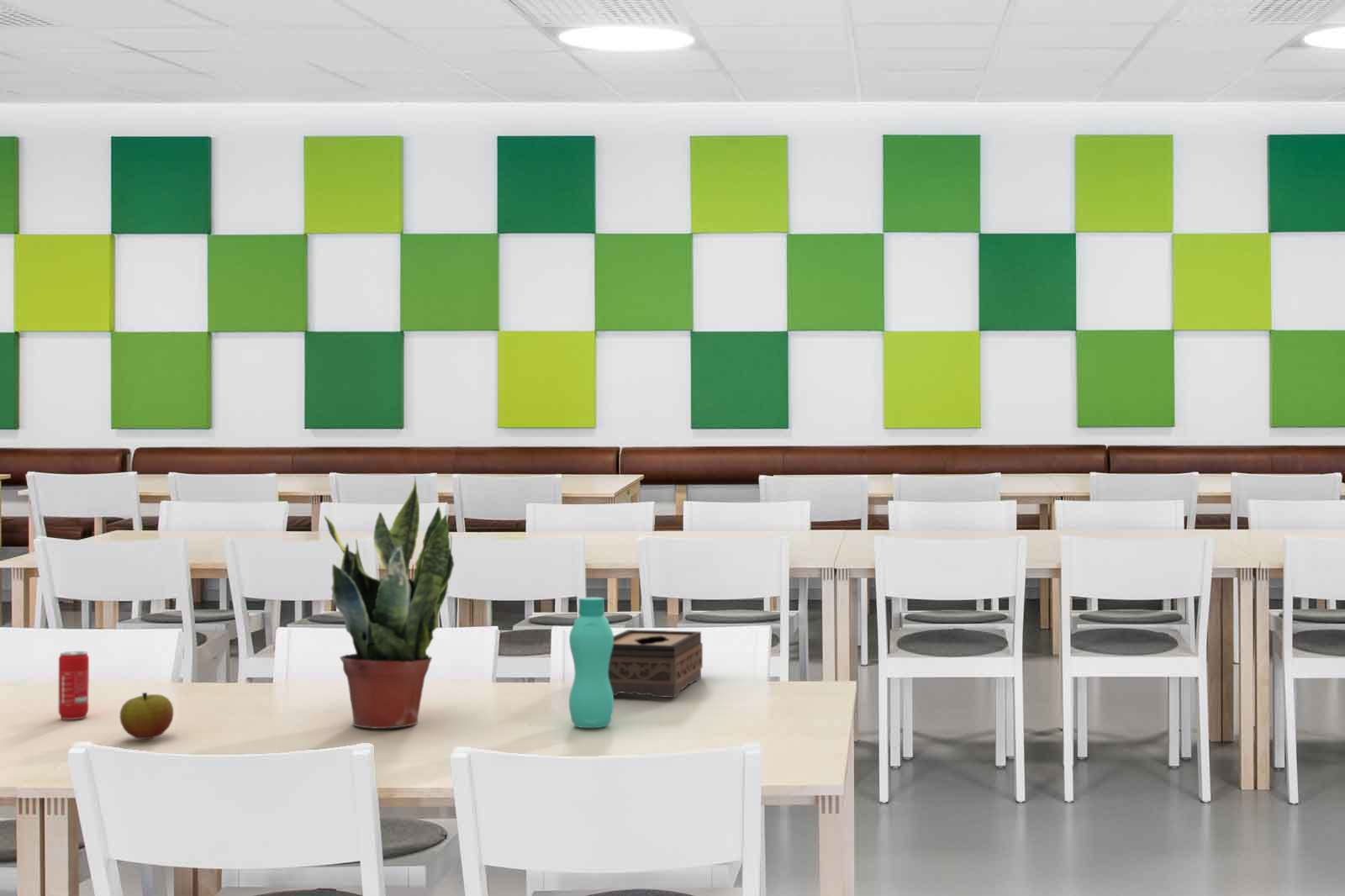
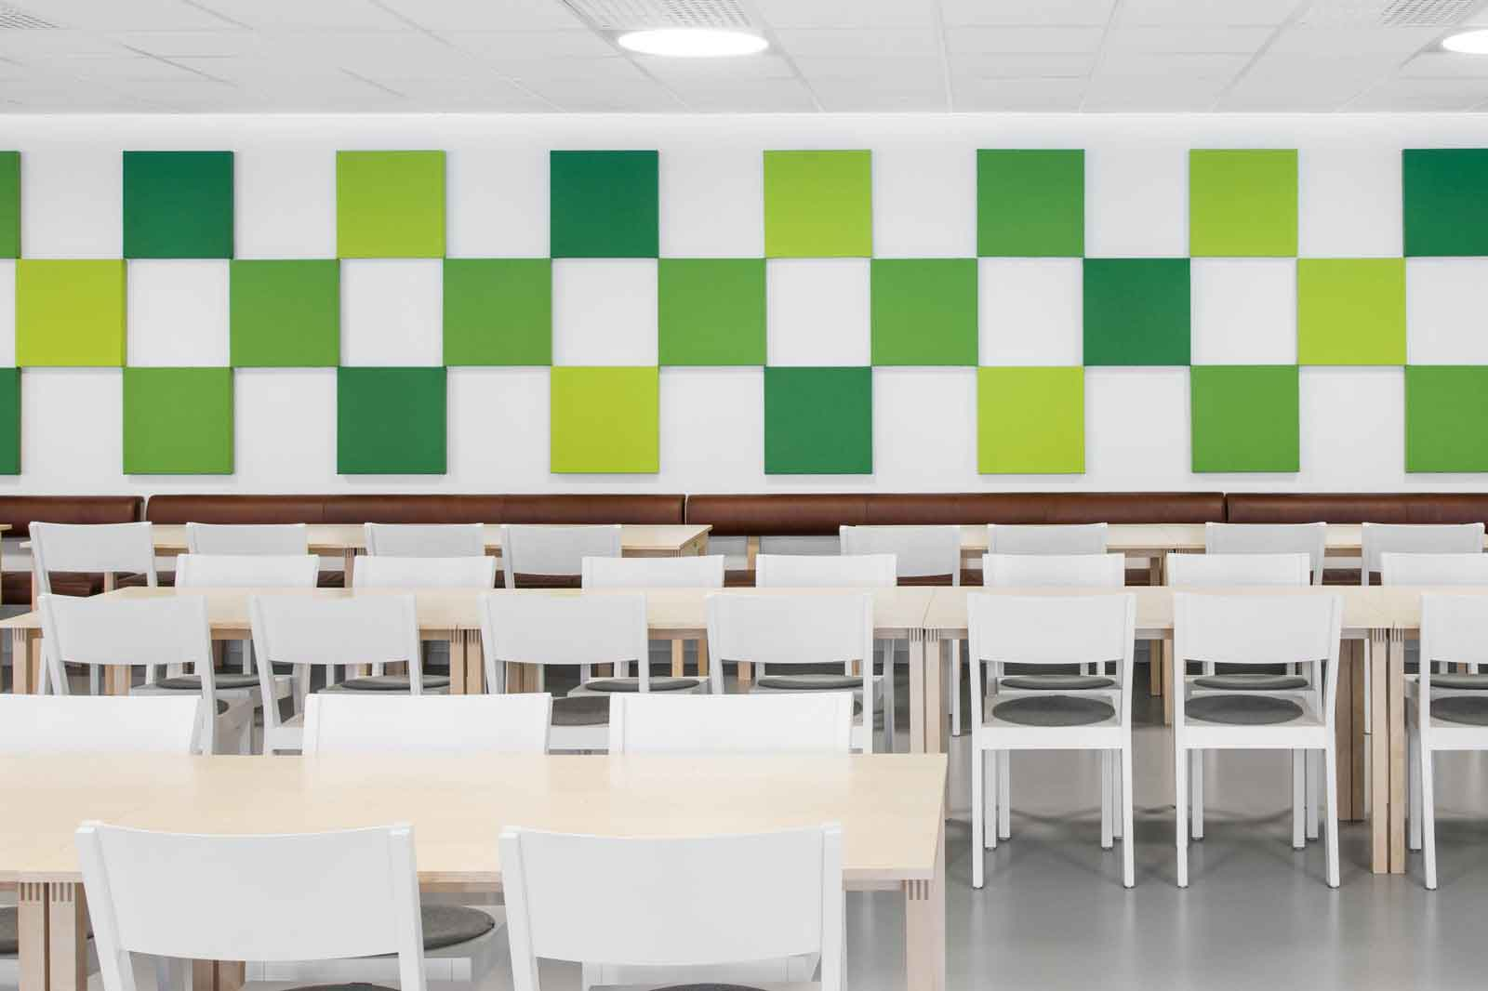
- apple (146, 715)
- tissue box (650, 661)
- bottle (591, 661)
- beverage can (73, 685)
- potted plant (372, 598)
